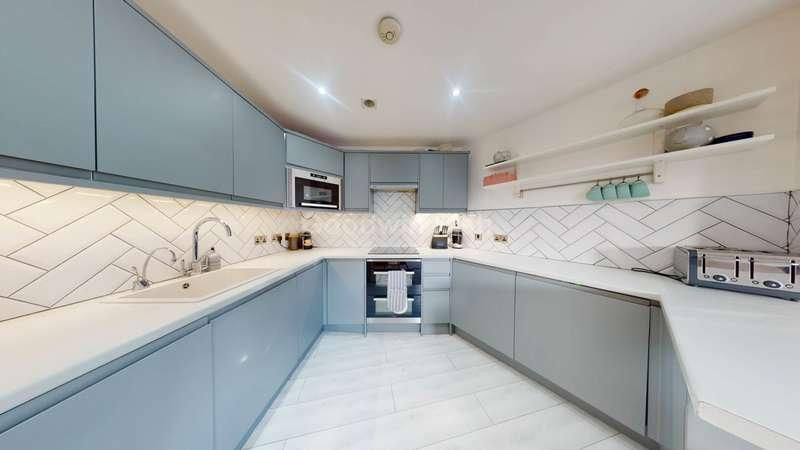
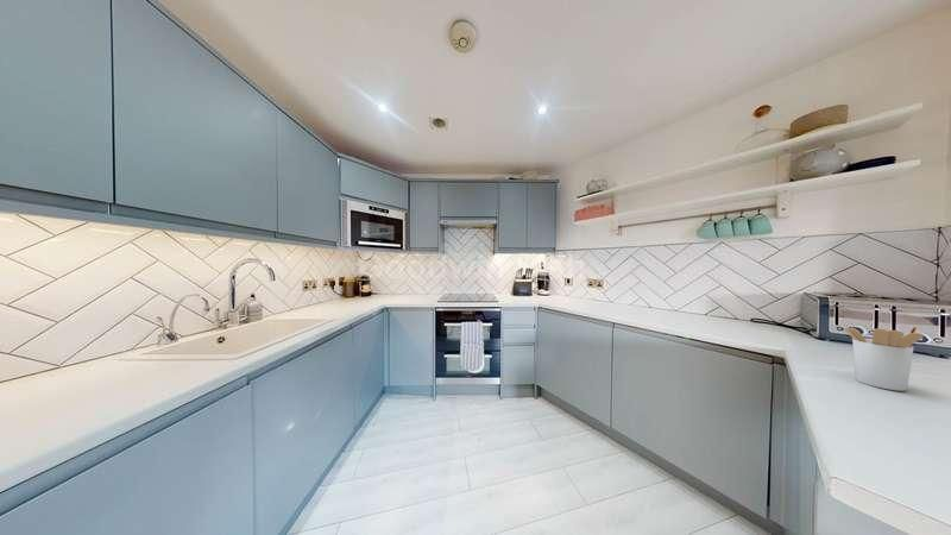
+ utensil holder (886, 355)
